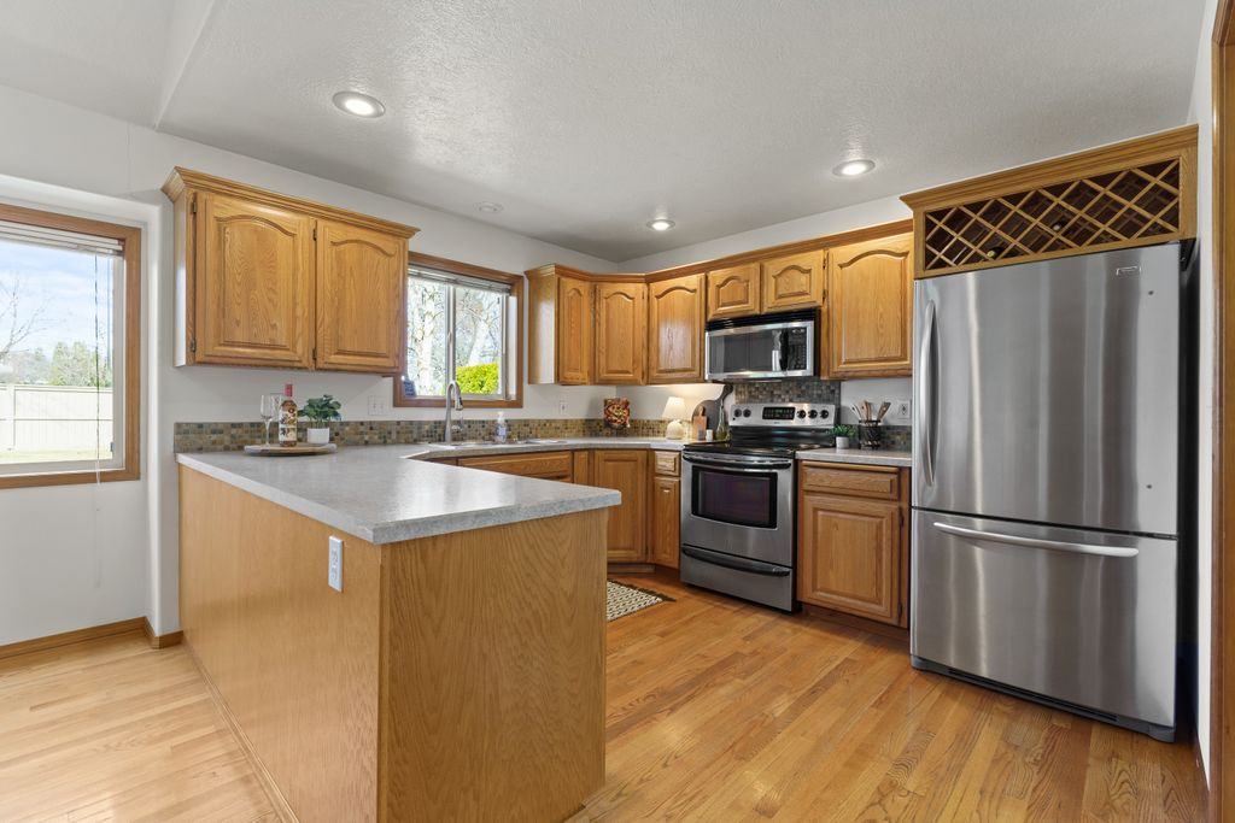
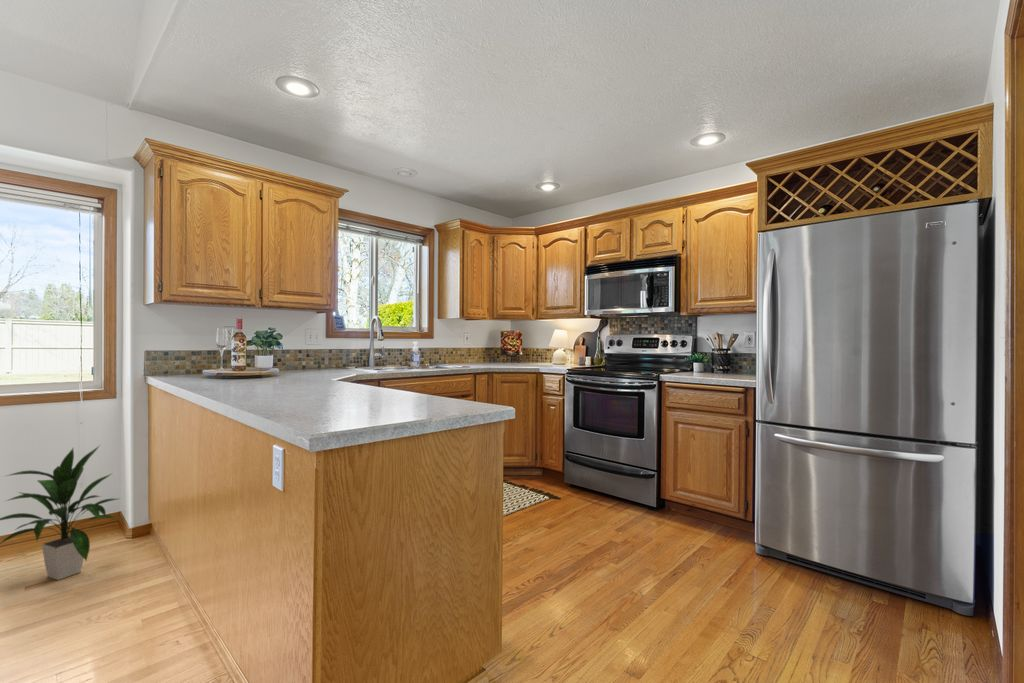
+ indoor plant (63, 513)
